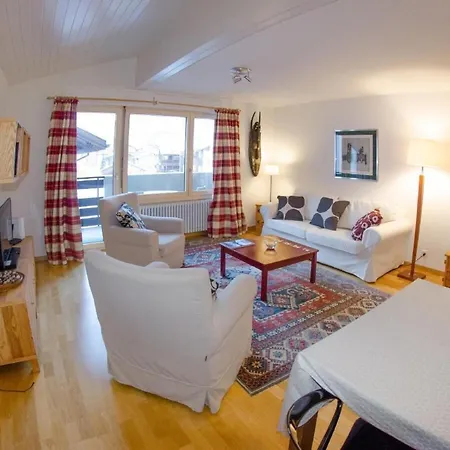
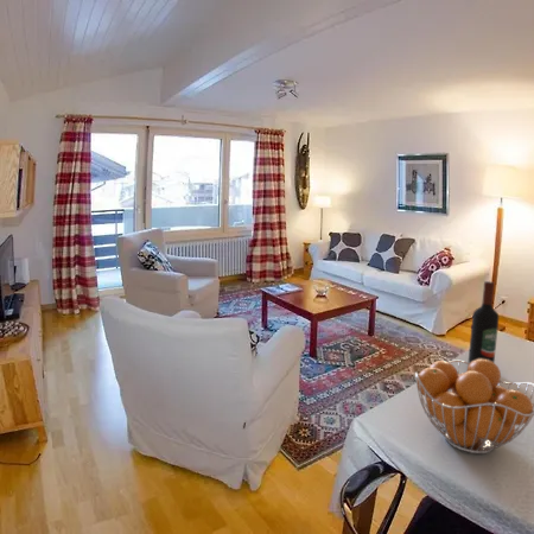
+ wine bottle (484, 326)
+ fruit basket (471, 402)
